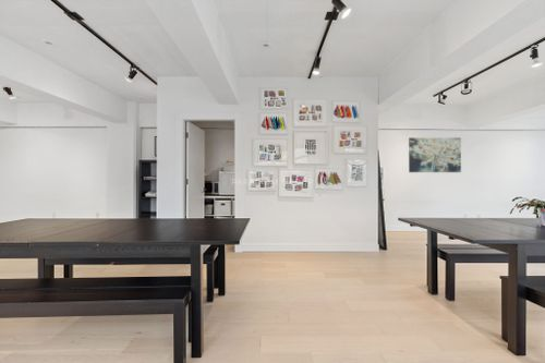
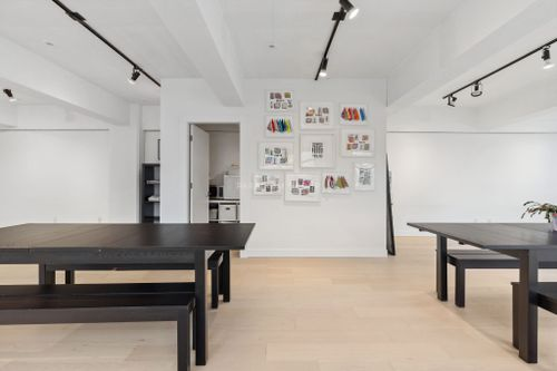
- wall art (434, 155)
